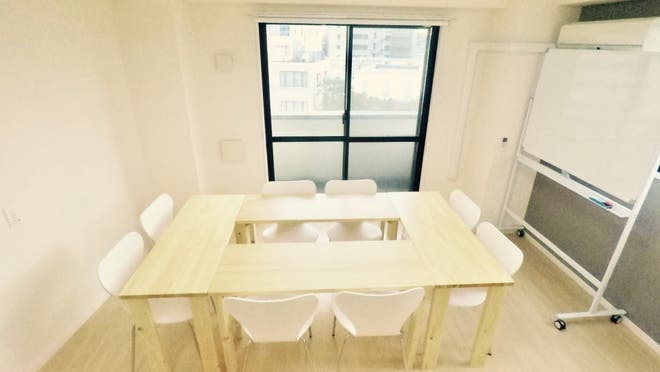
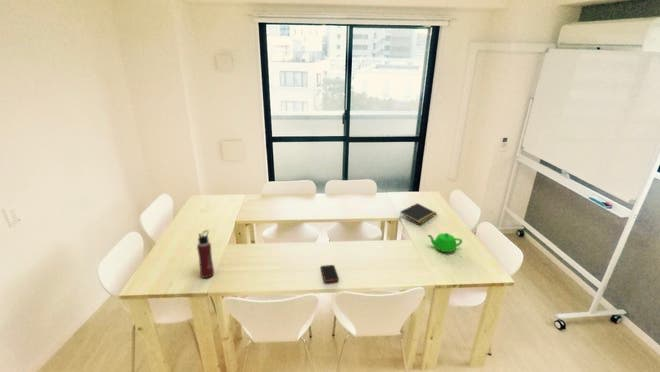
+ teapot (444, 241)
+ water bottle (205, 253)
+ cell phone (329, 273)
+ notepad (418, 213)
